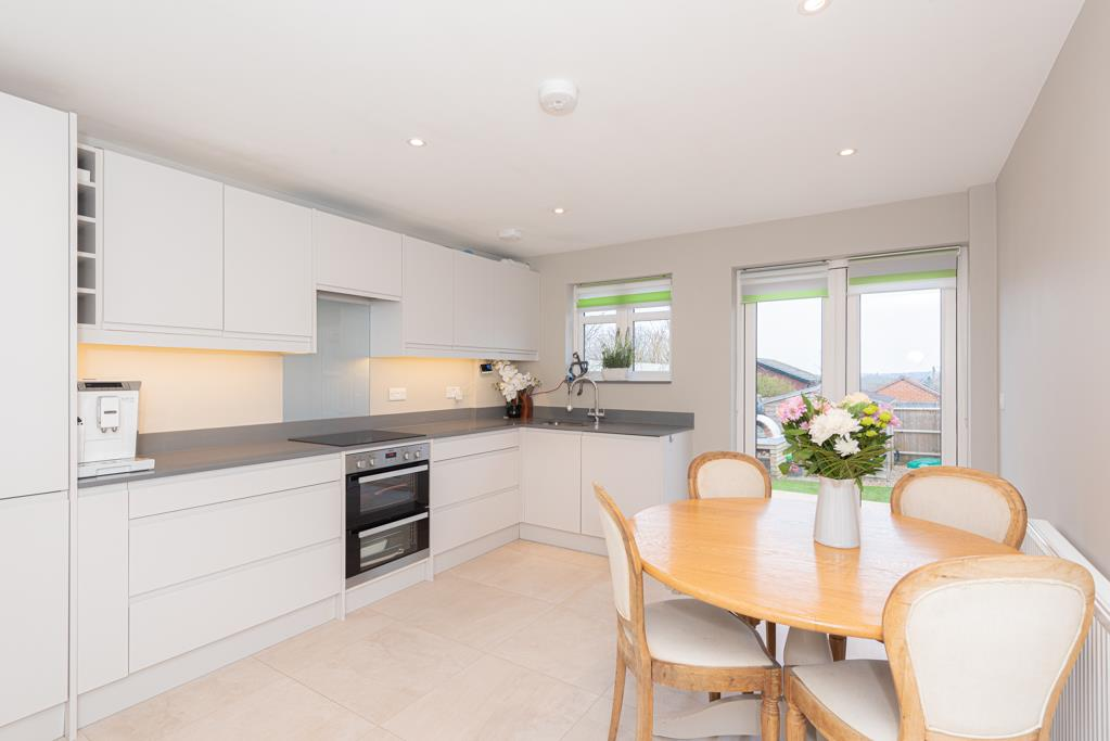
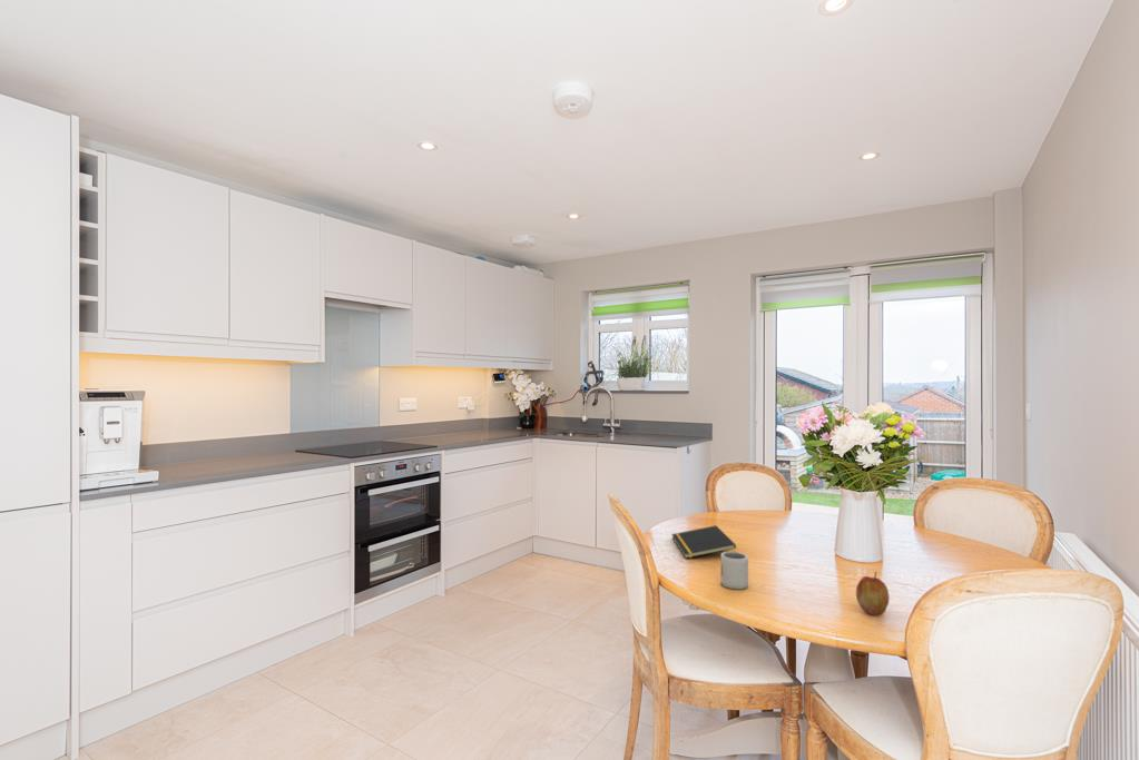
+ cup (735, 569)
+ notepad (701, 541)
+ apple (872, 592)
